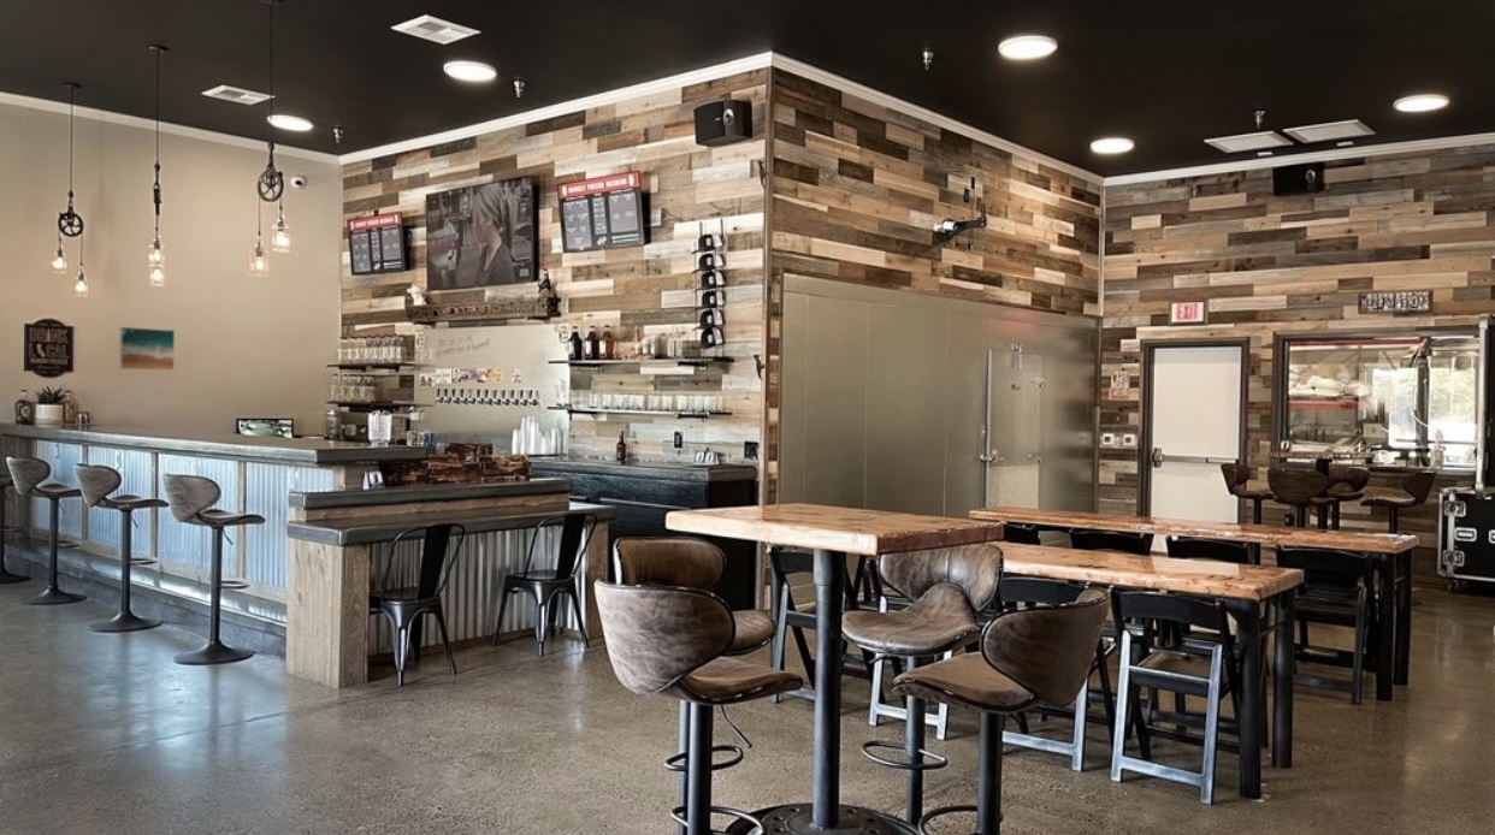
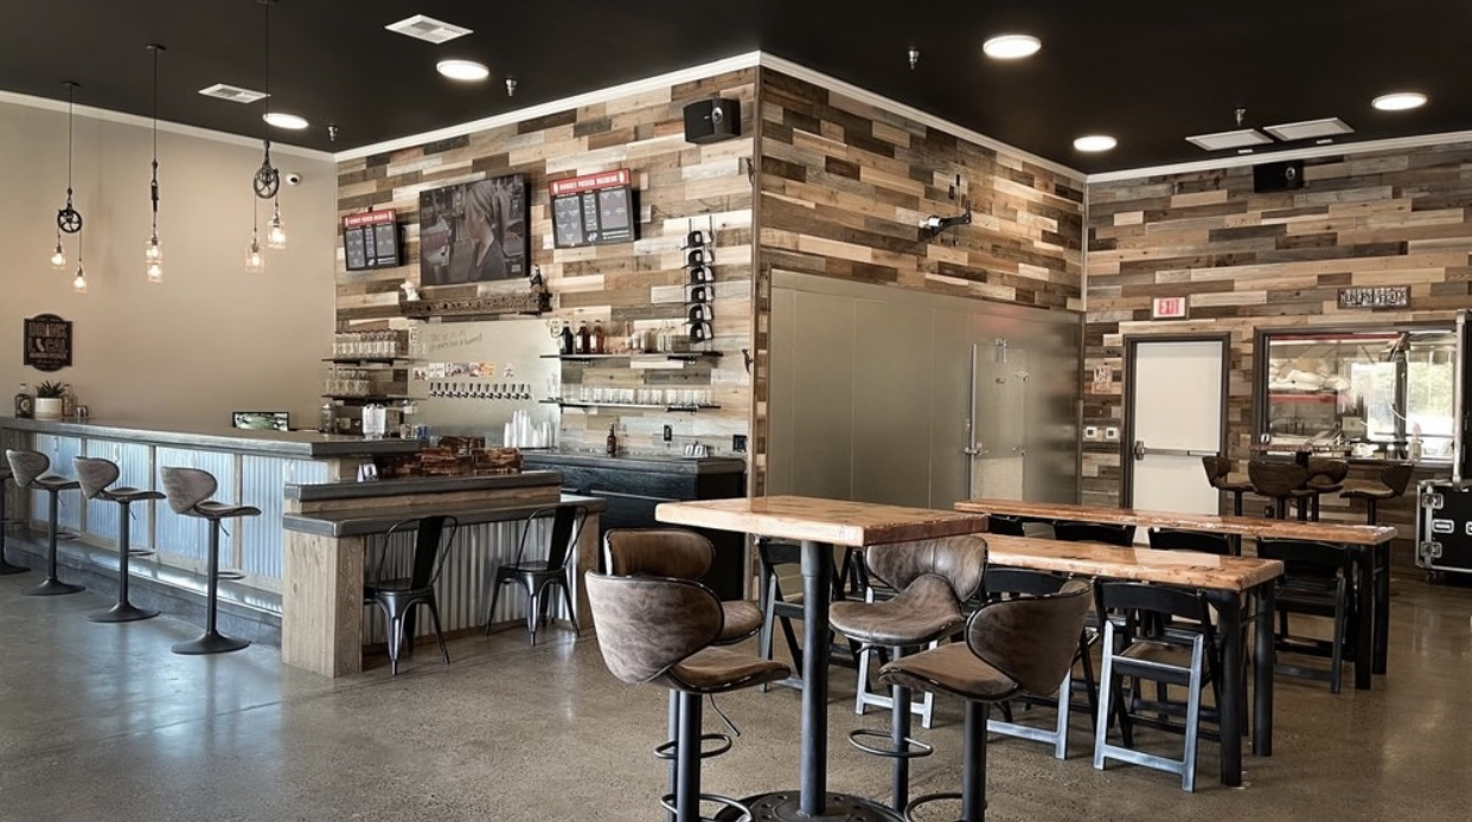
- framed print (147, 349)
